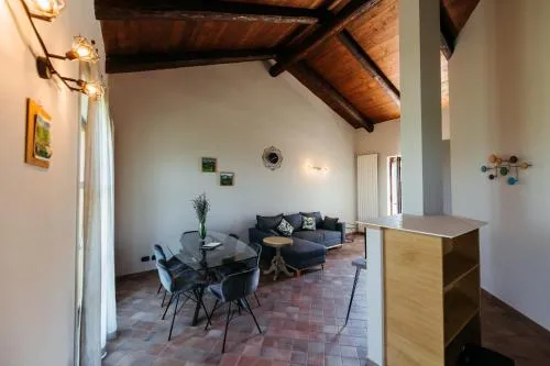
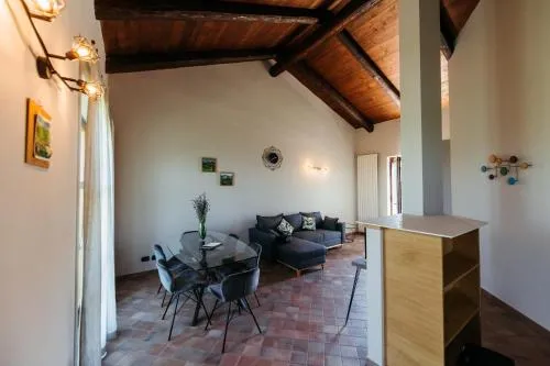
- side table (277, 256)
